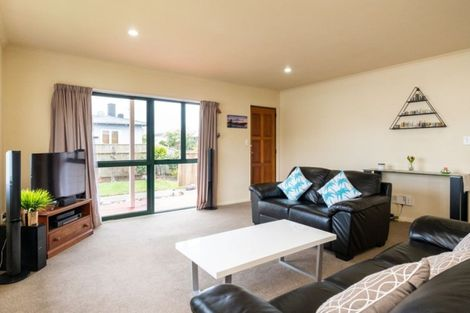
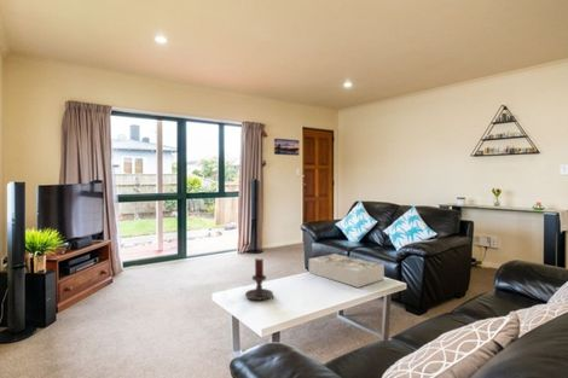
+ board game (344, 268)
+ candle holder (261, 278)
